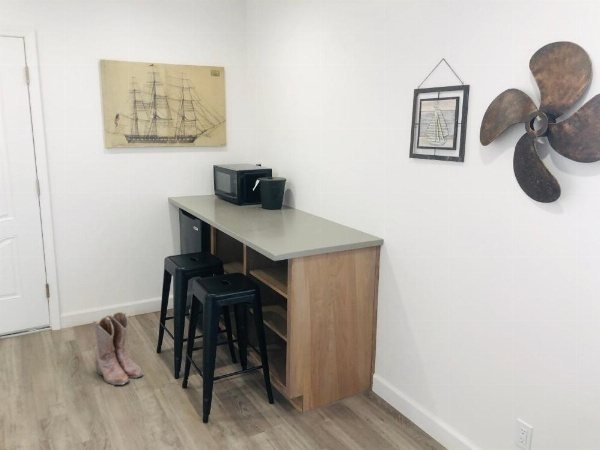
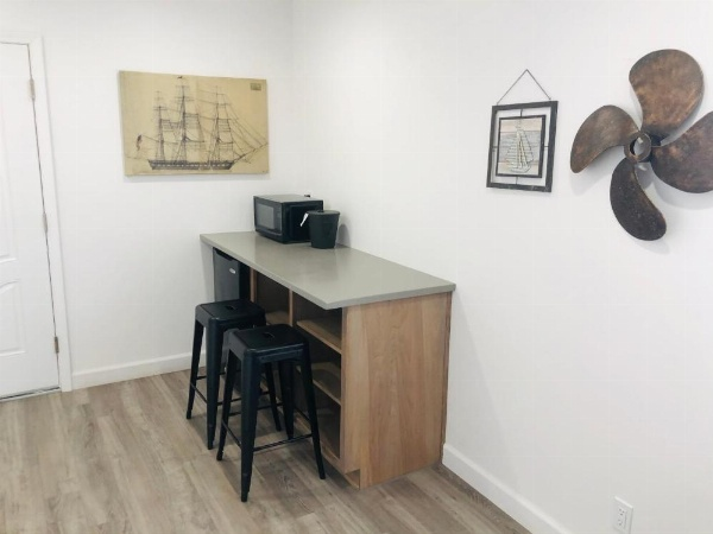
- boots (117, 345)
